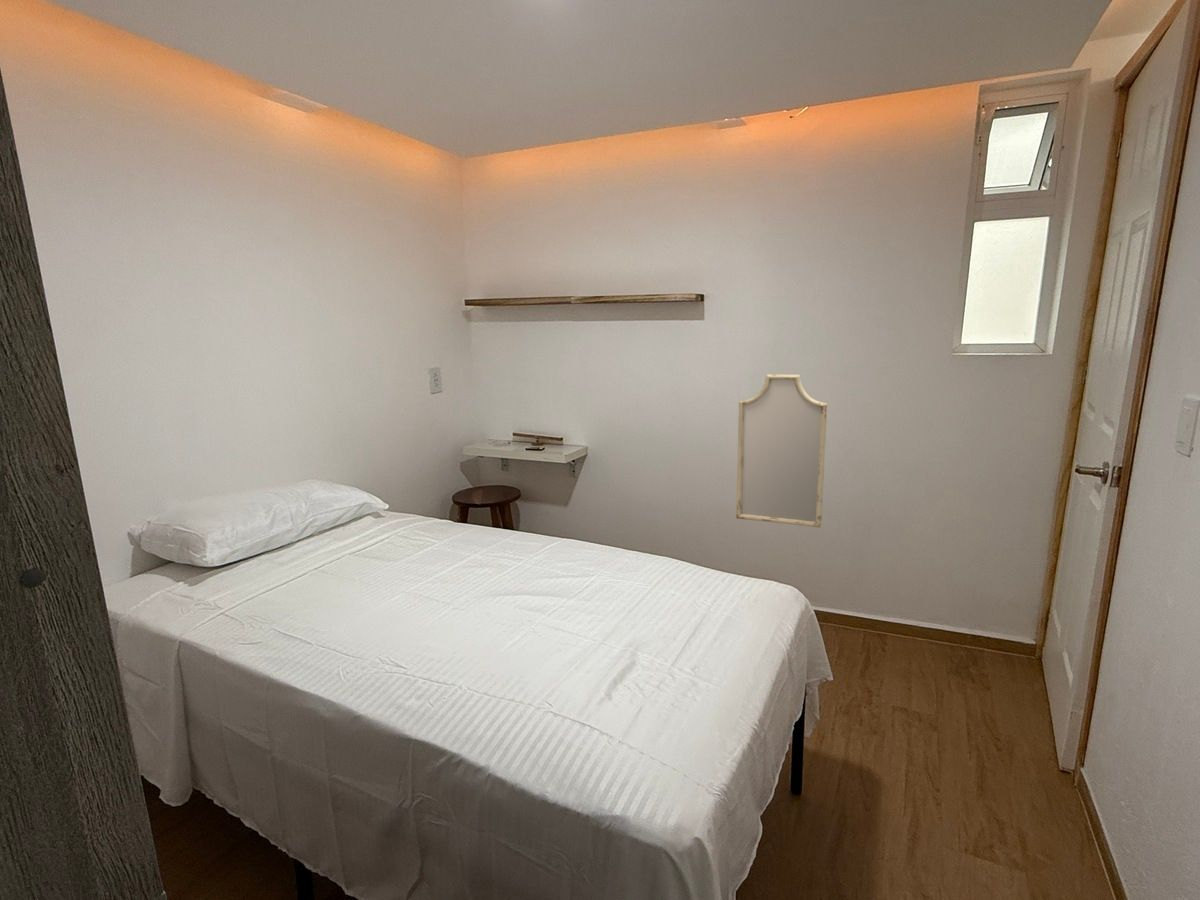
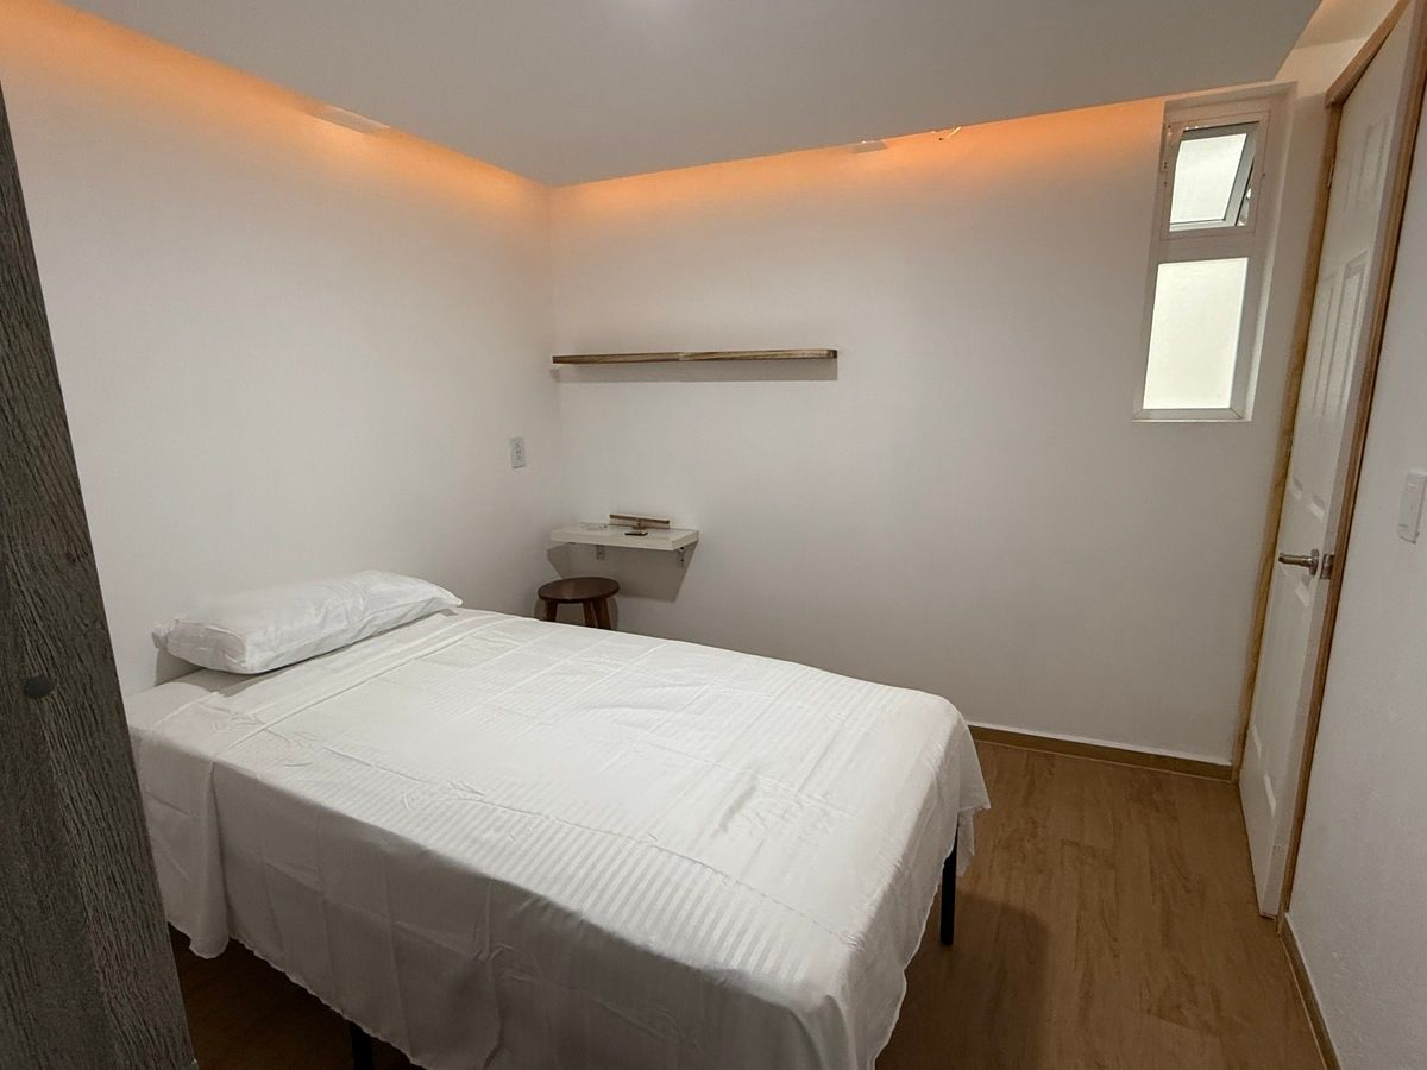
- home mirror (780, 450)
